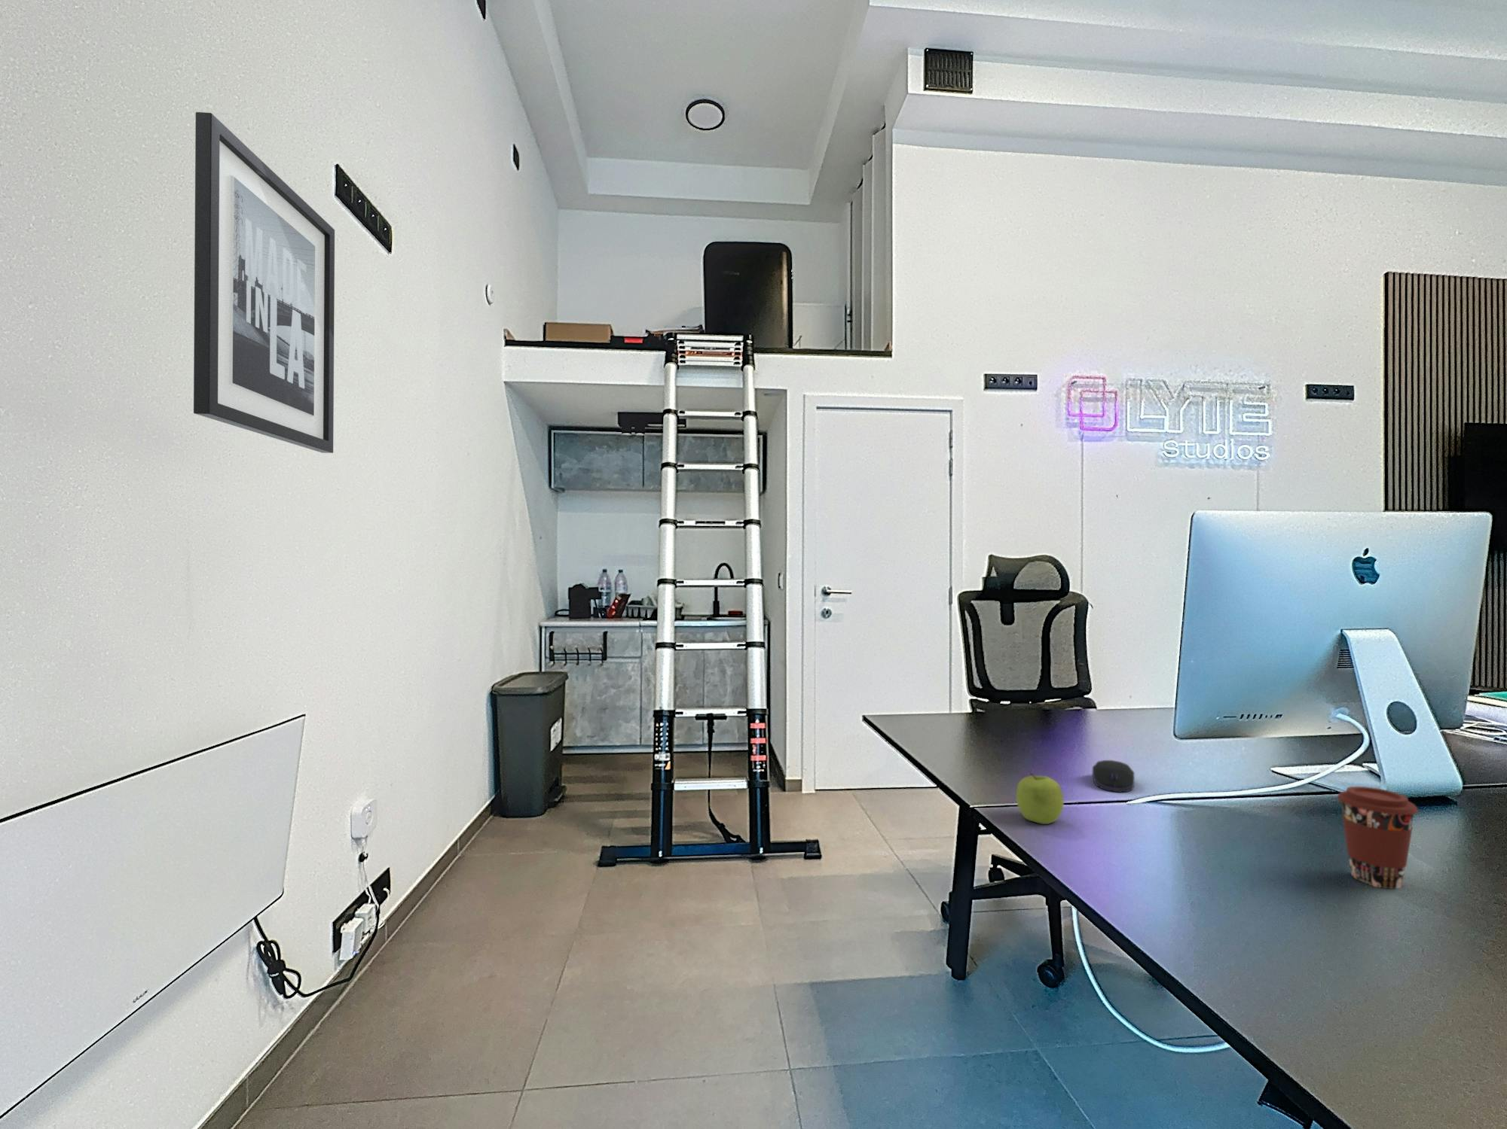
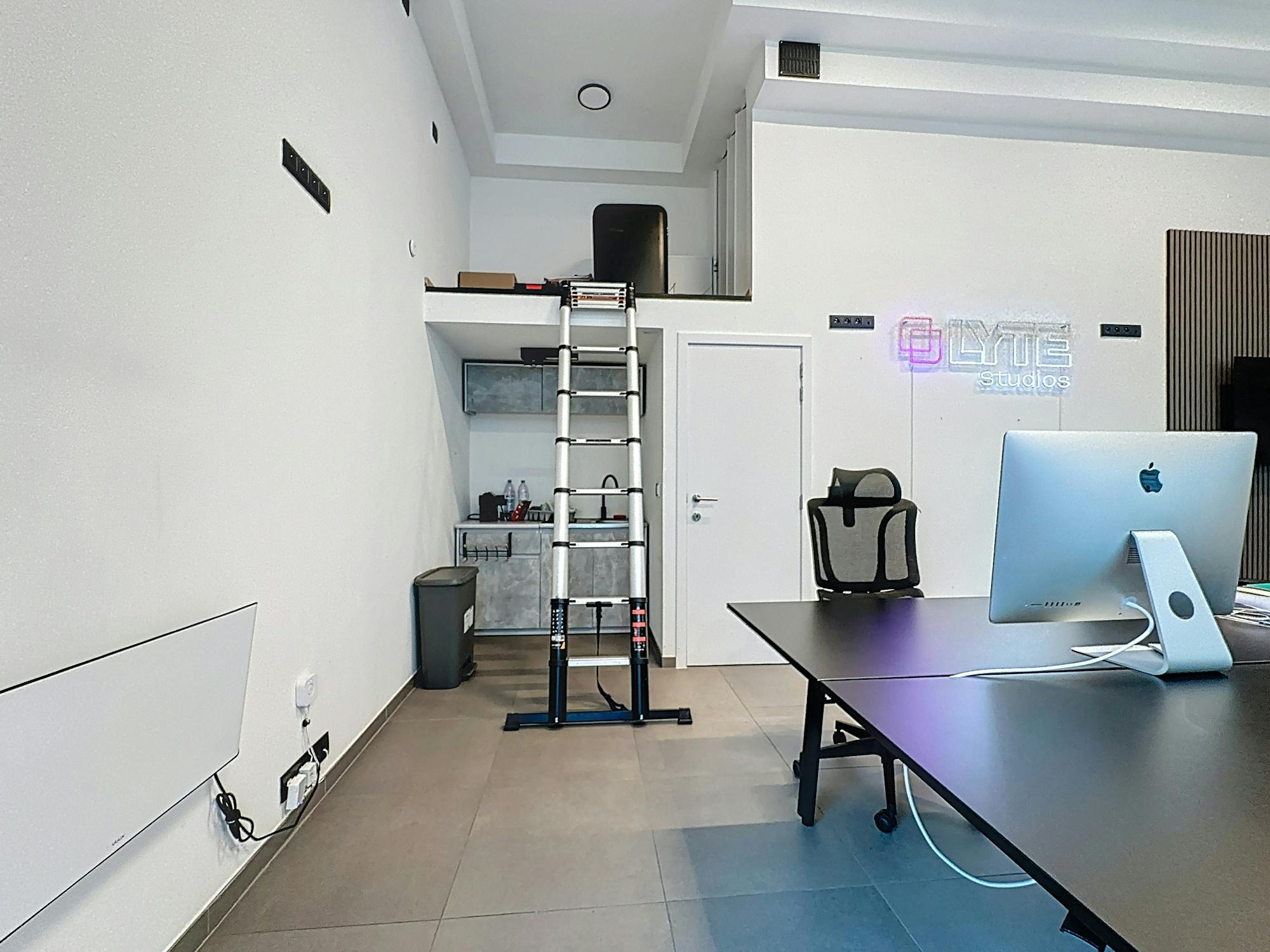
- wall art (274, 307)
- computer mouse (1113, 773)
- coffee cup (1376, 837)
- fruit (1039, 796)
